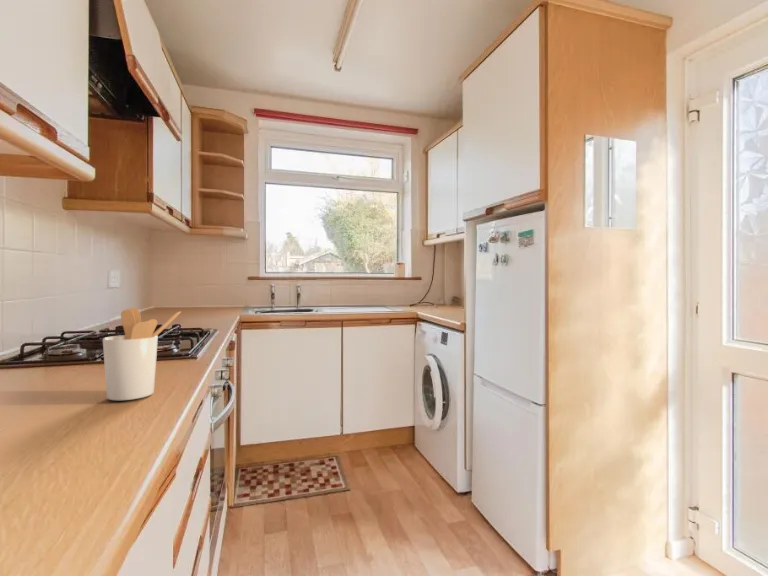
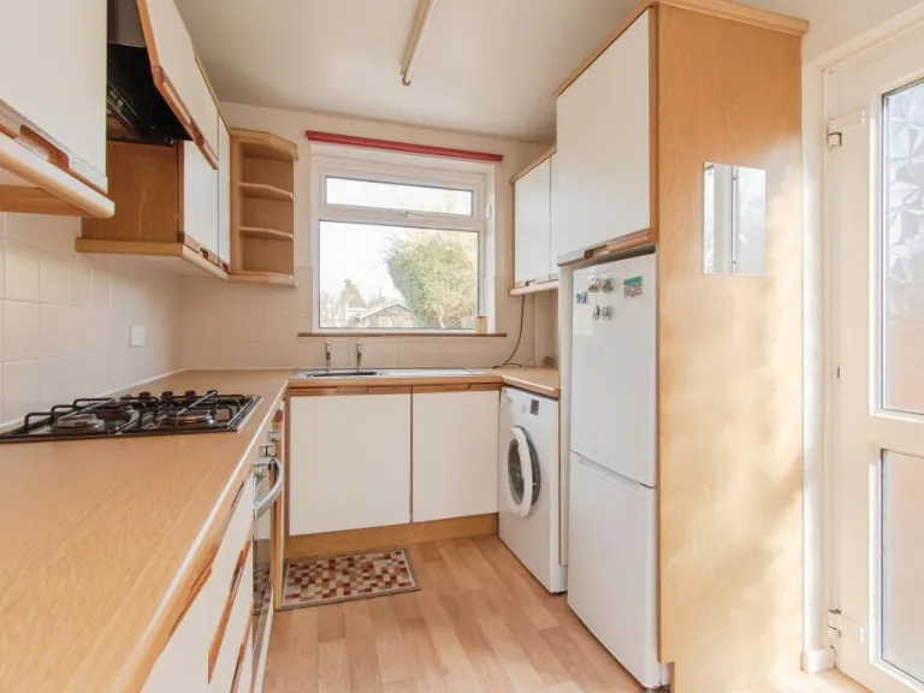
- utensil holder (145, 350)
